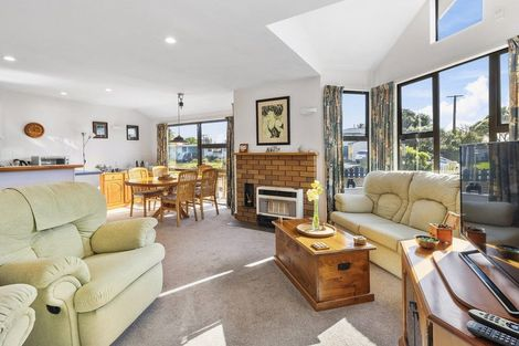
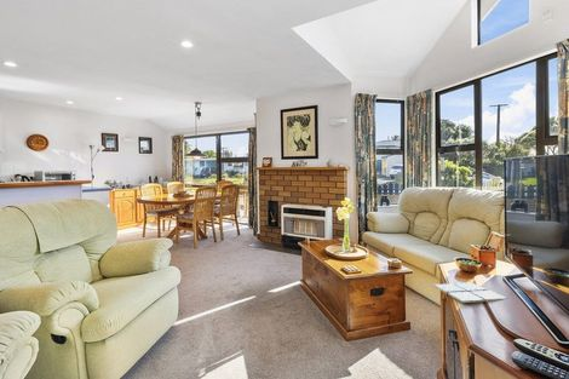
+ drink coaster (467, 292)
